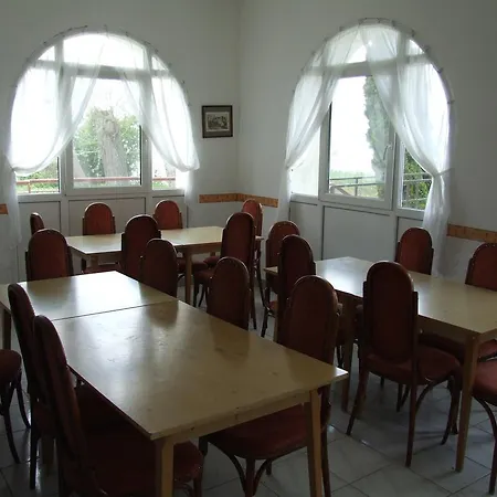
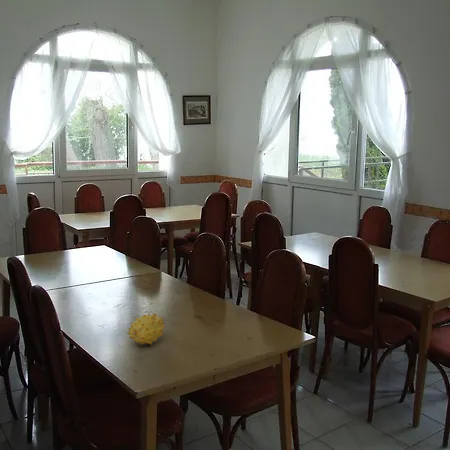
+ fruit (147, 327)
